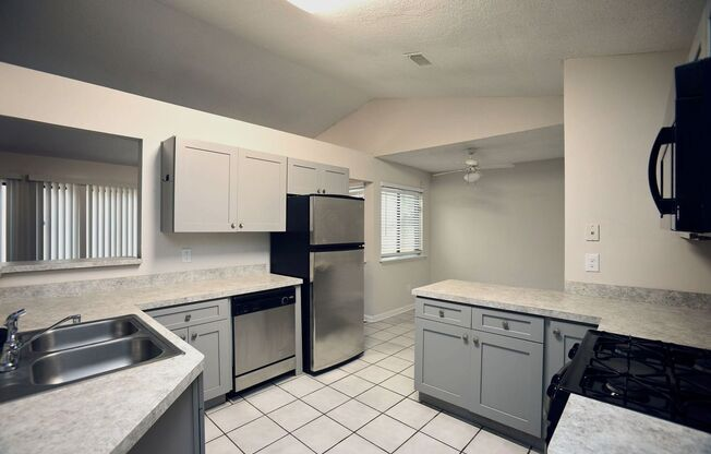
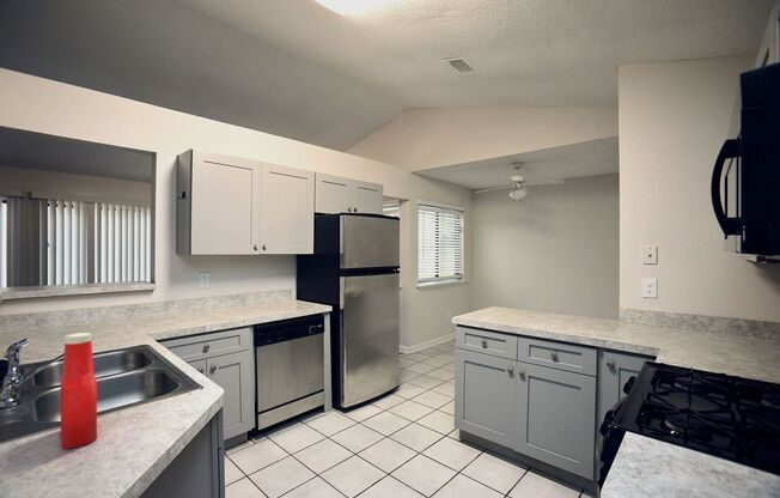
+ soap bottle (78, 384)
